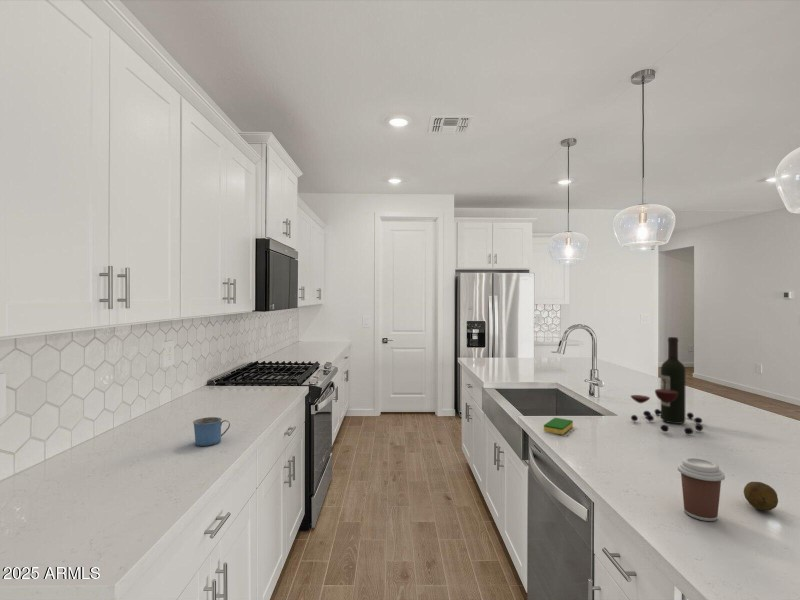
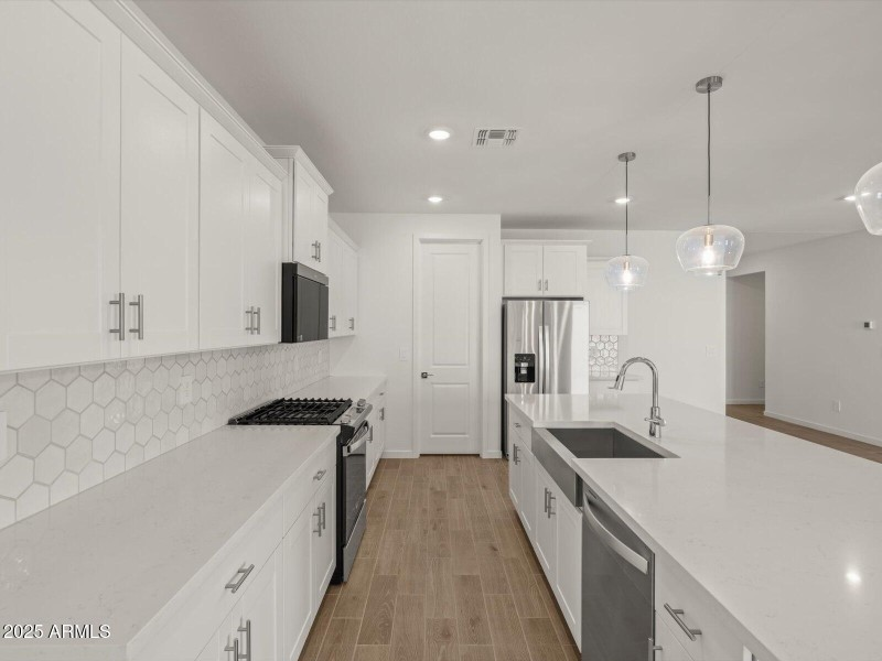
- wine bottle (668, 380)
- mug (211, 430)
- dish sponge (558, 425)
- coffee cup (700, 488)
- fruit (760, 495)
